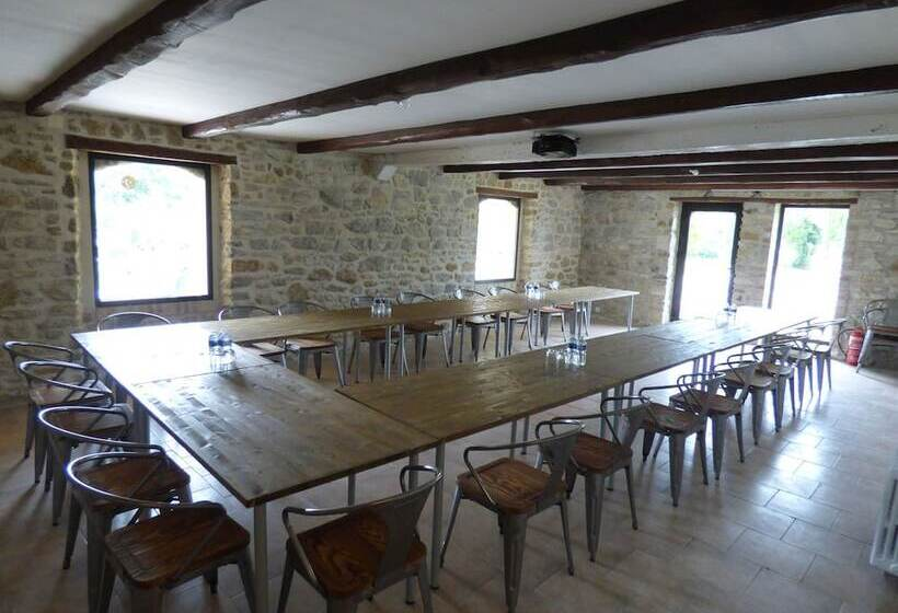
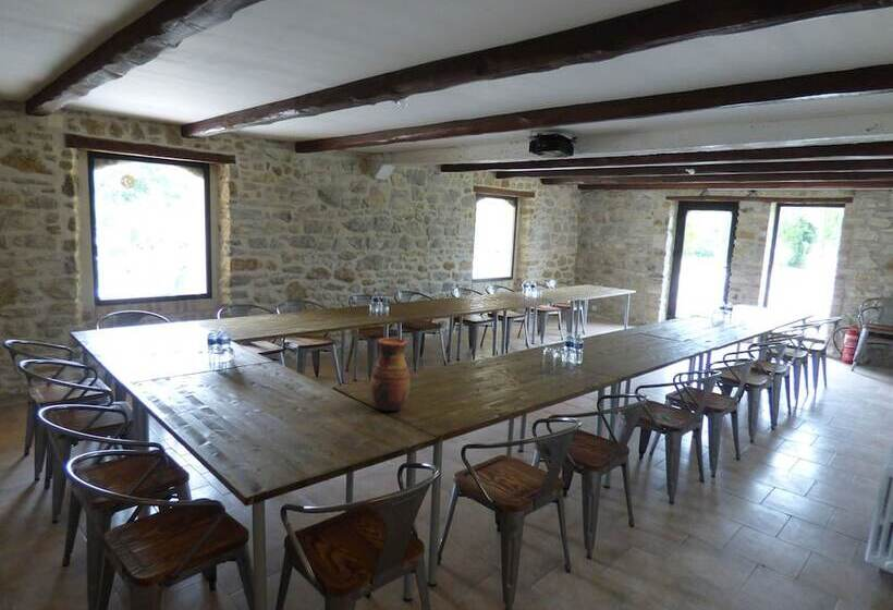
+ vase (390, 374)
